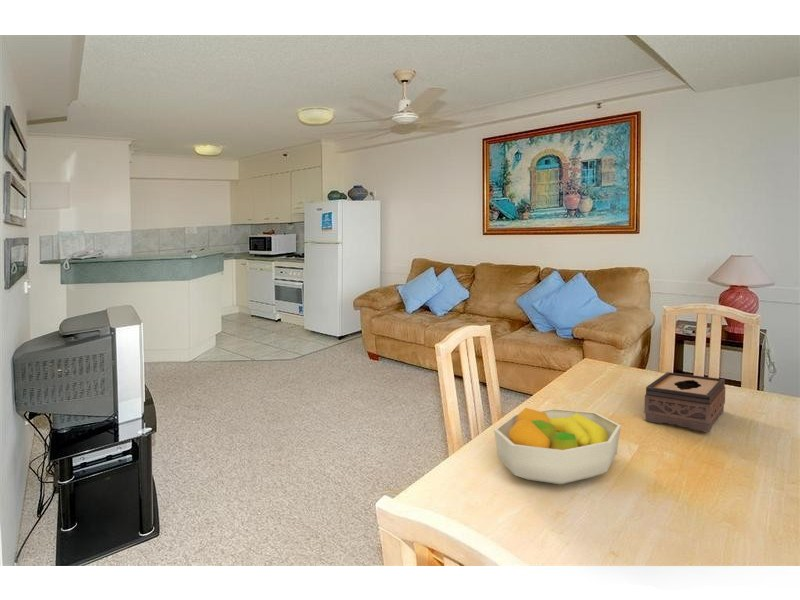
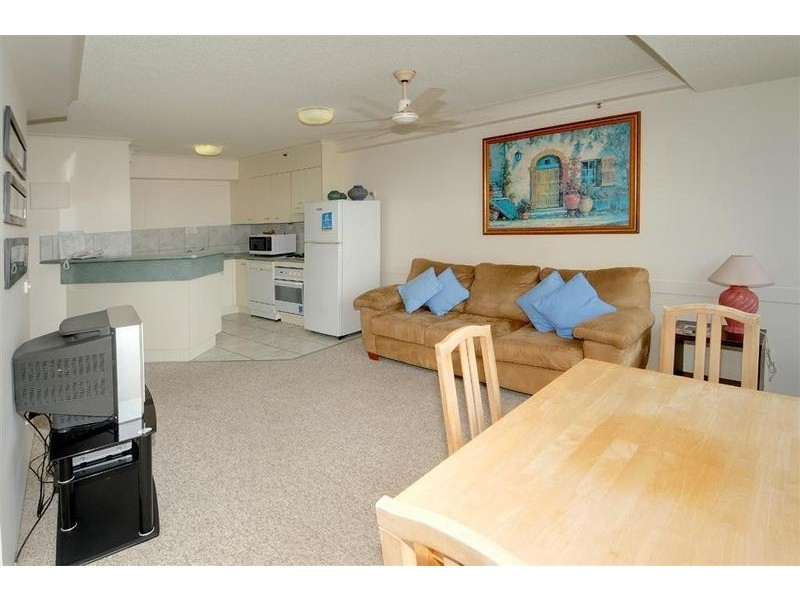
- fruit bowl (557, 437)
- tissue box (686, 399)
